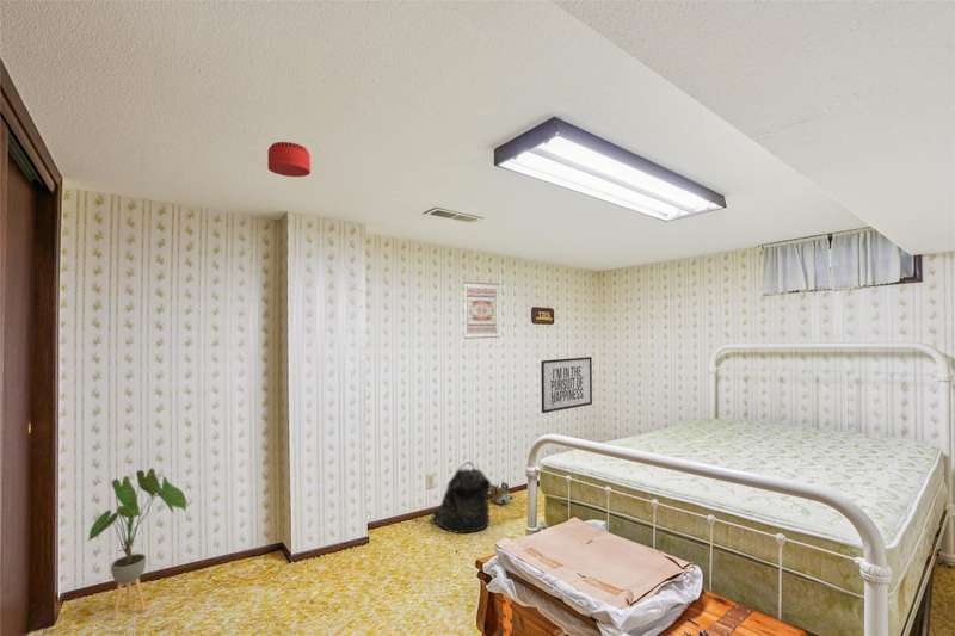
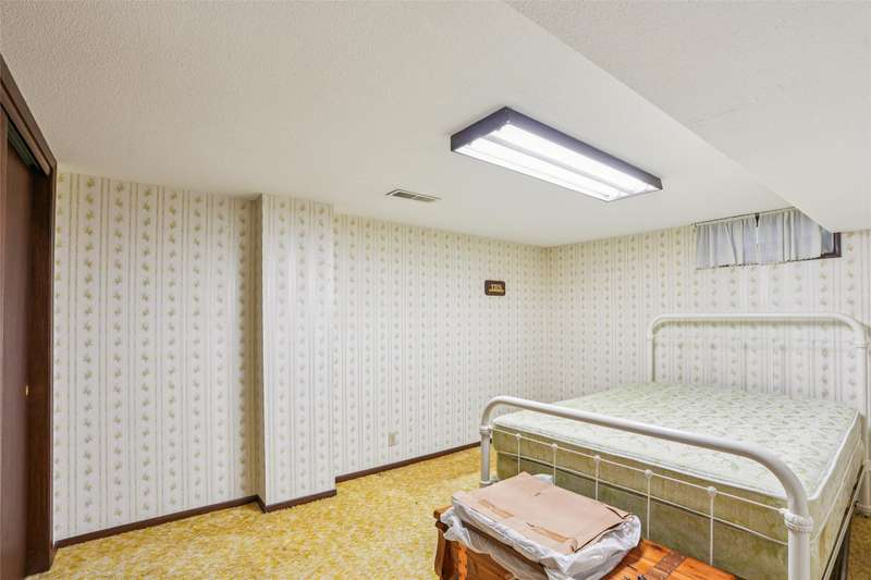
- smoke detector (289, 159)
- backpack (463, 492)
- plush toy (498, 492)
- house plant (134, 541)
- wall art (481, 310)
- mirror (567, 383)
